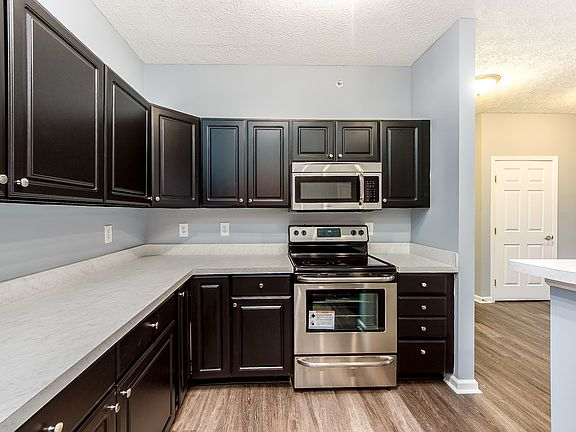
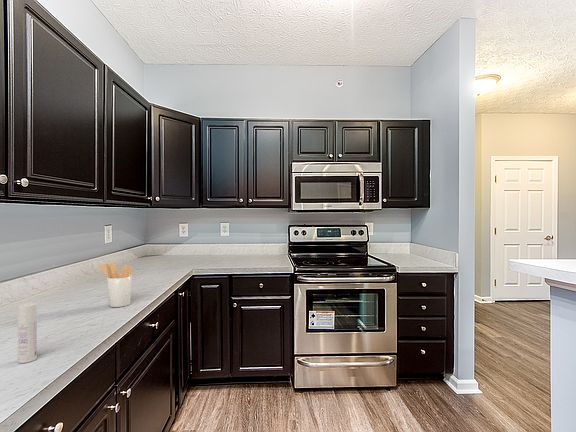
+ utensil holder (115, 283)
+ bottle (27, 332)
